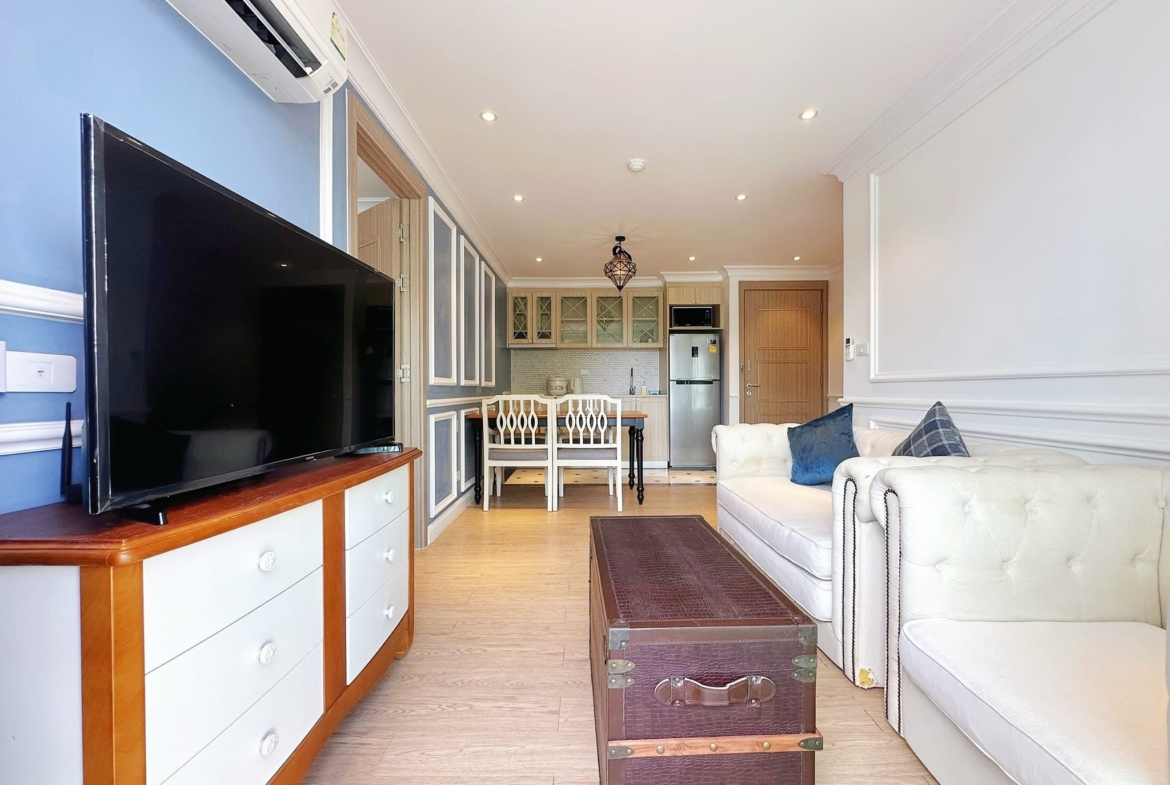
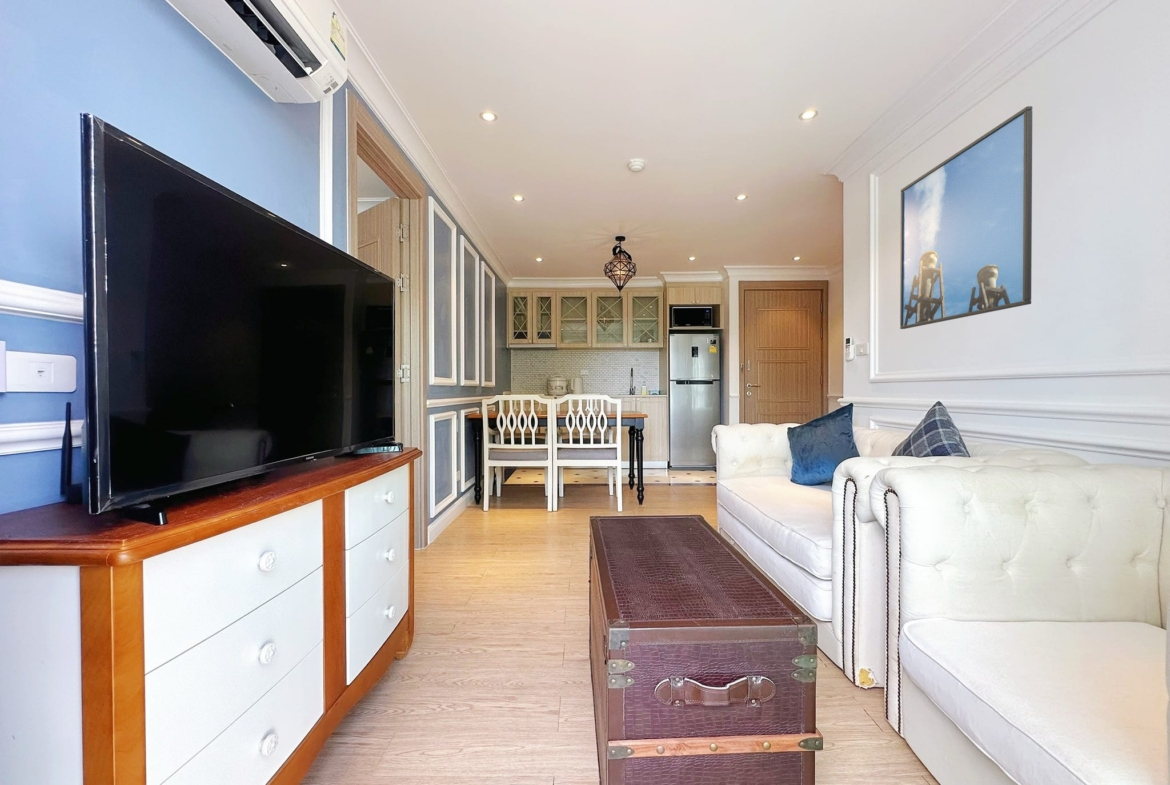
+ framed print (954, 237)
